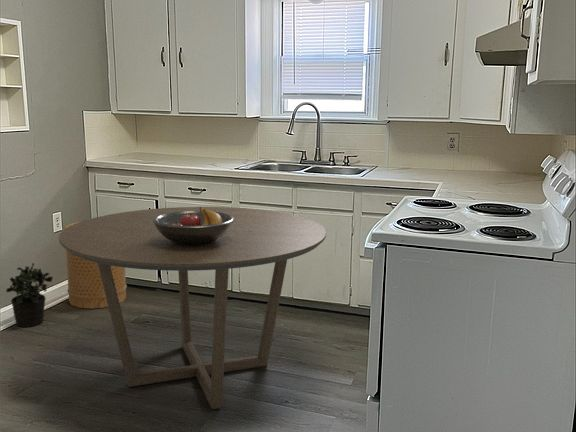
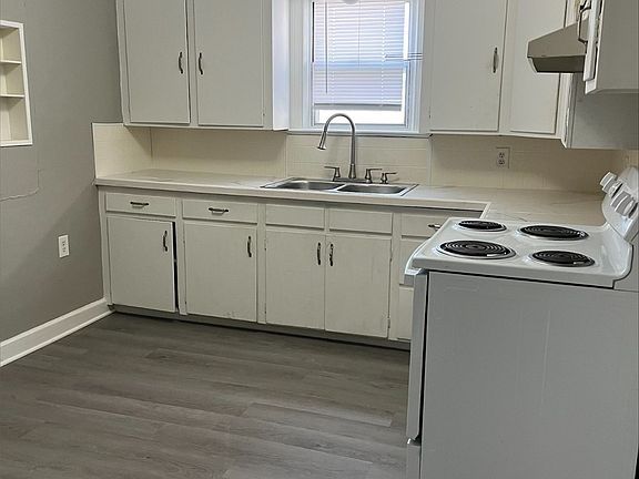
- dining table (189, 305)
- potted plant (30, 293)
- fruit bowl (193, 226)
- basket (96, 263)
